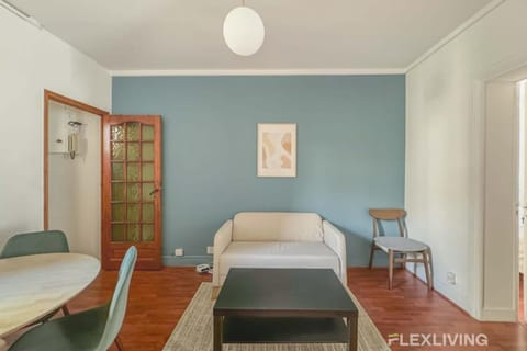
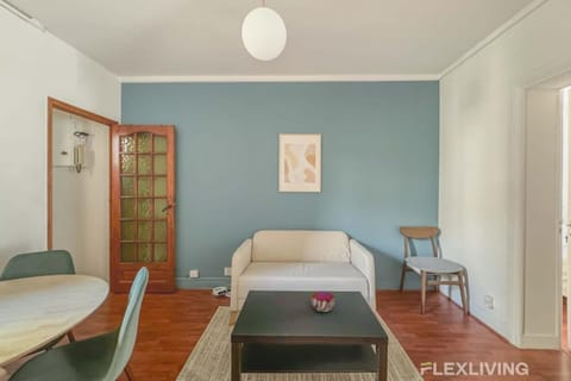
+ decorative bowl (322, 302)
